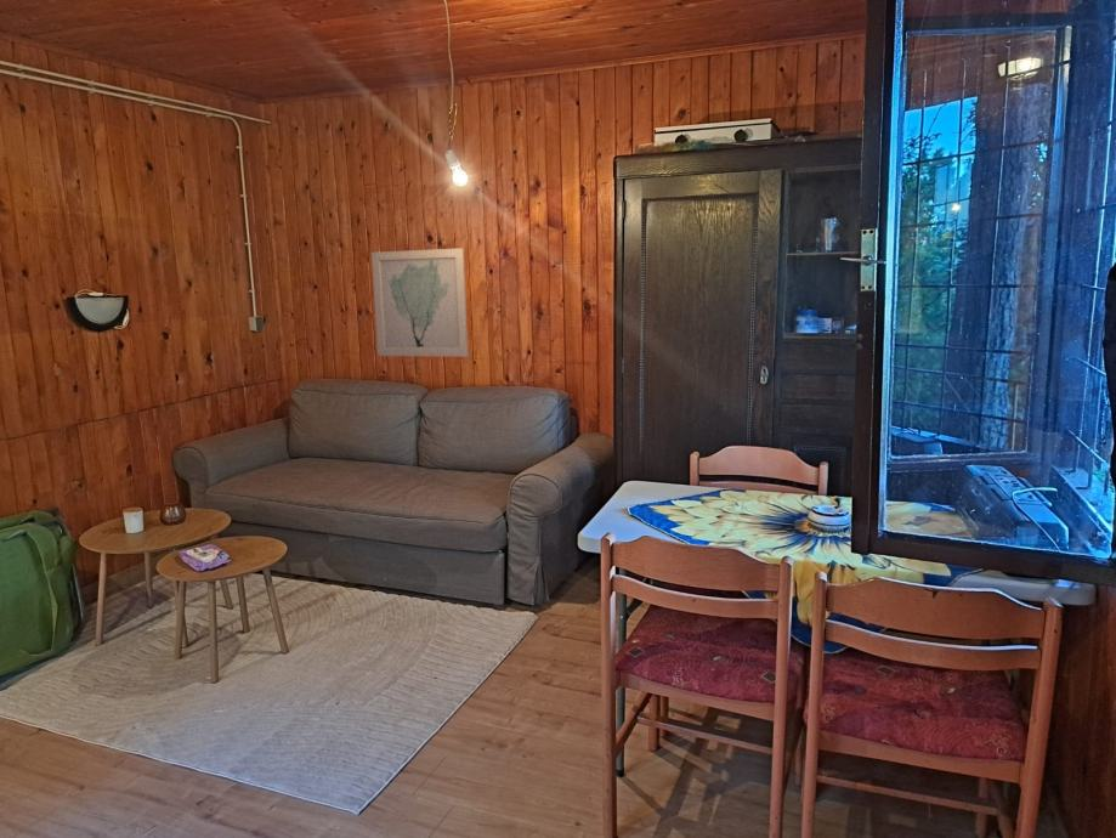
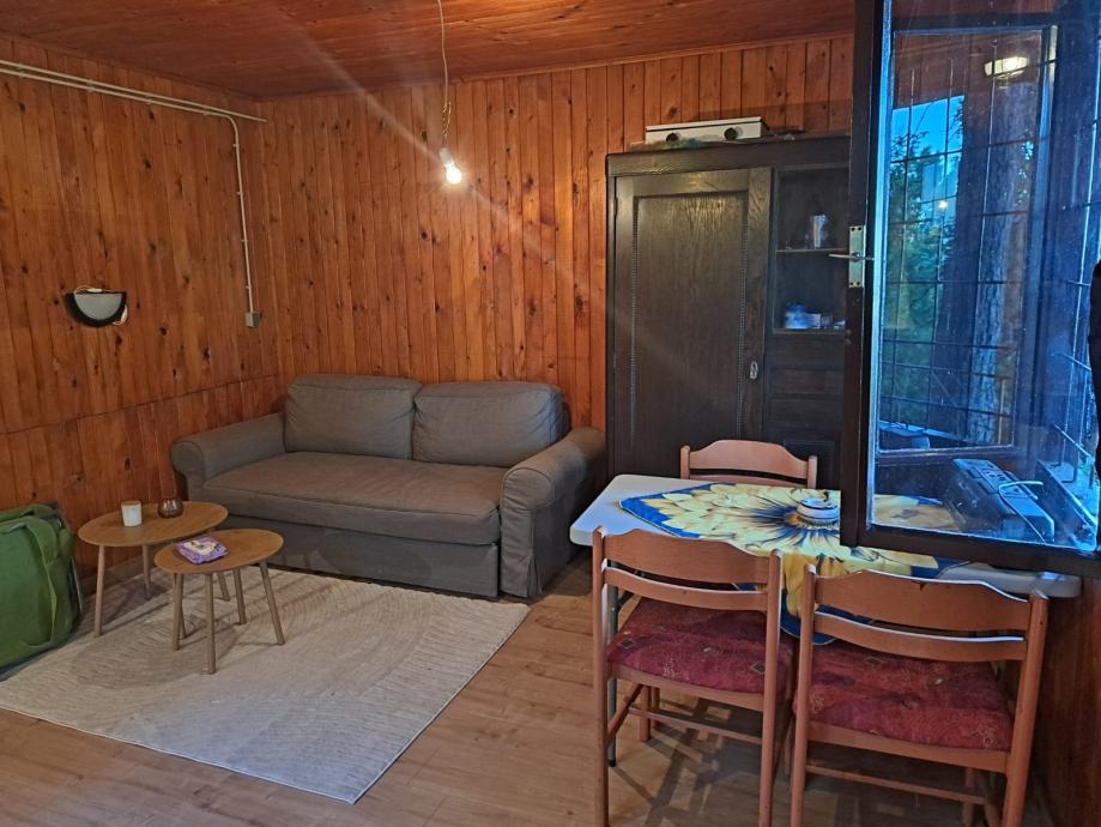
- wall art (419, 304)
